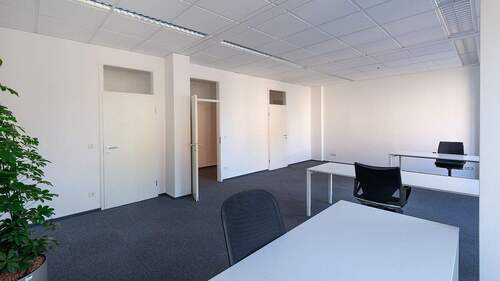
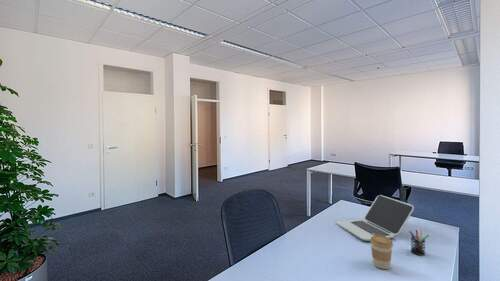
+ coffee cup (381, 251)
+ laptop (372, 215)
+ pen holder (419, 241)
